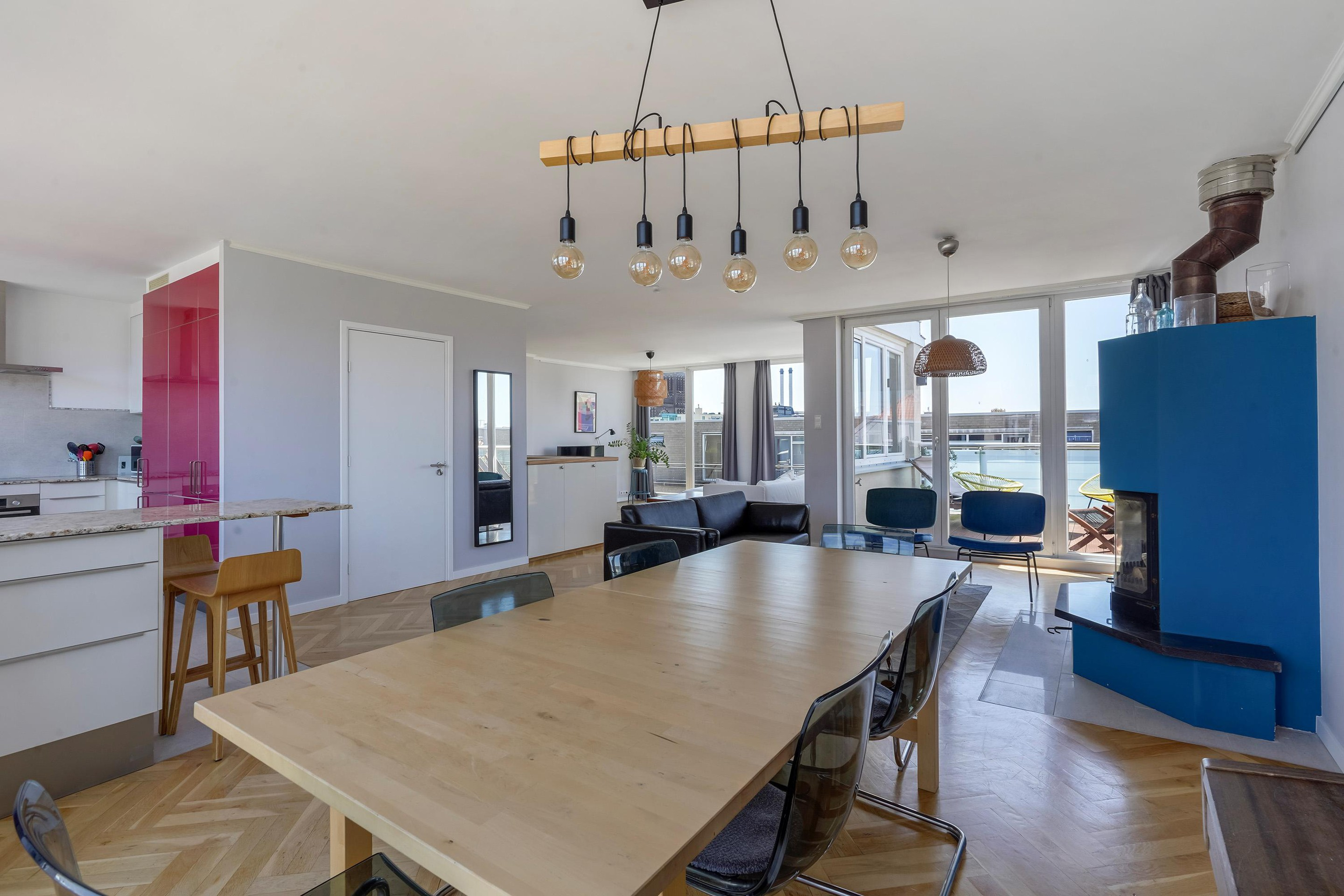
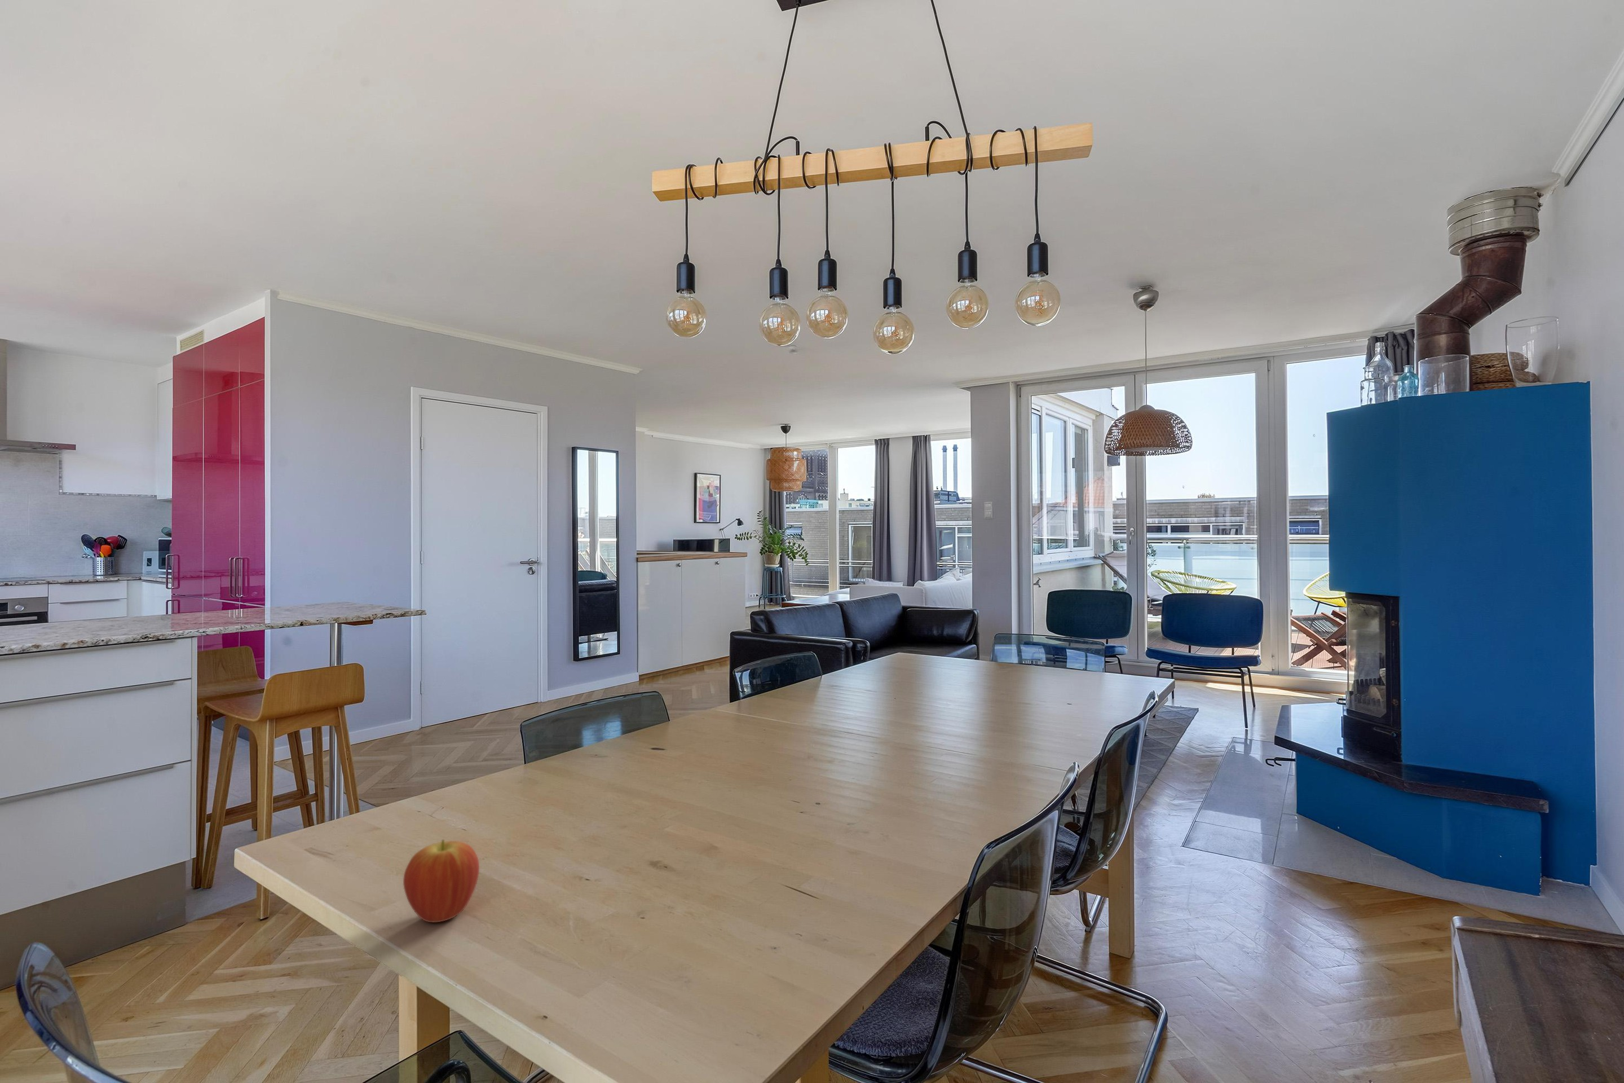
+ fruit (442, 876)
